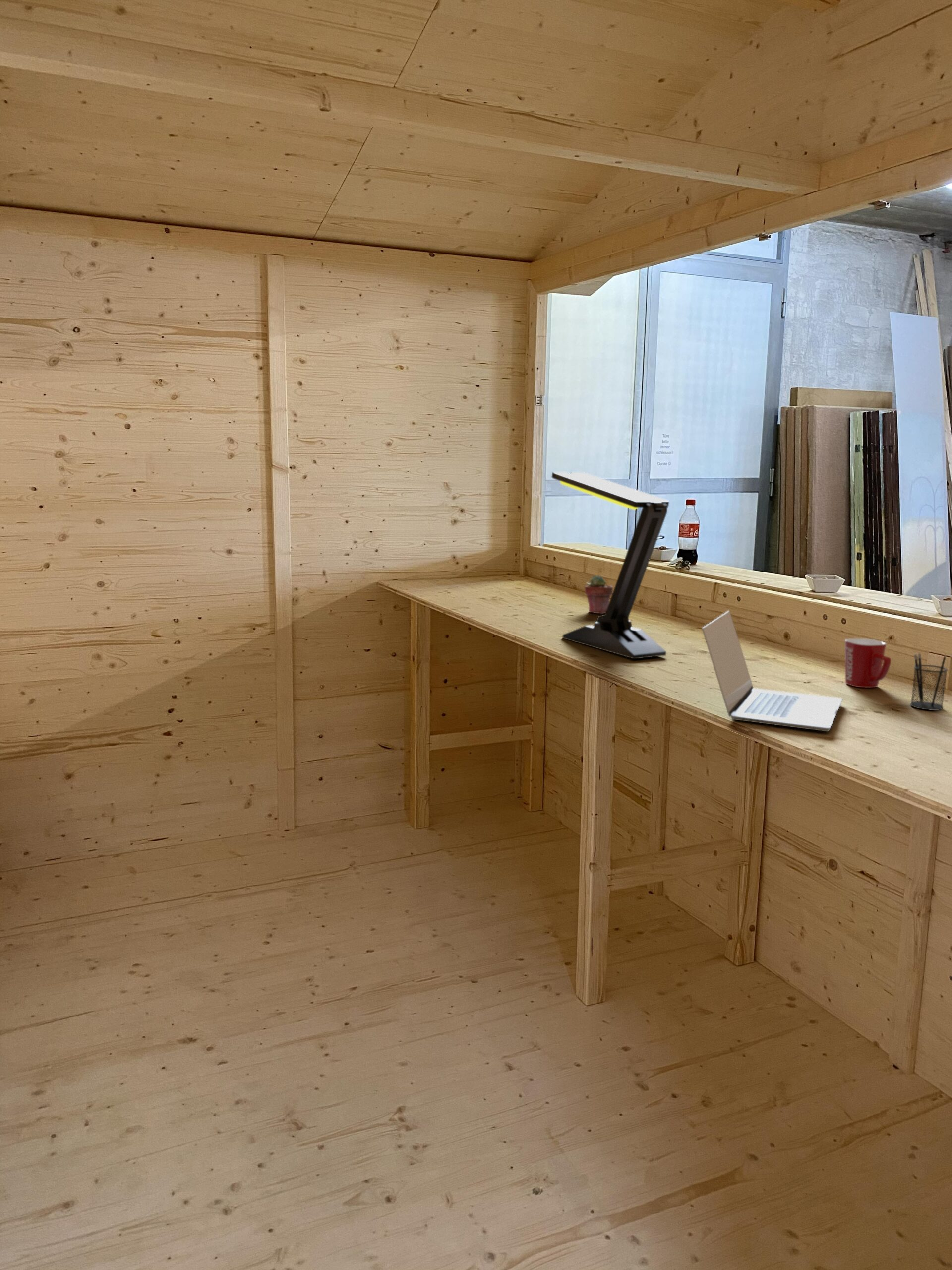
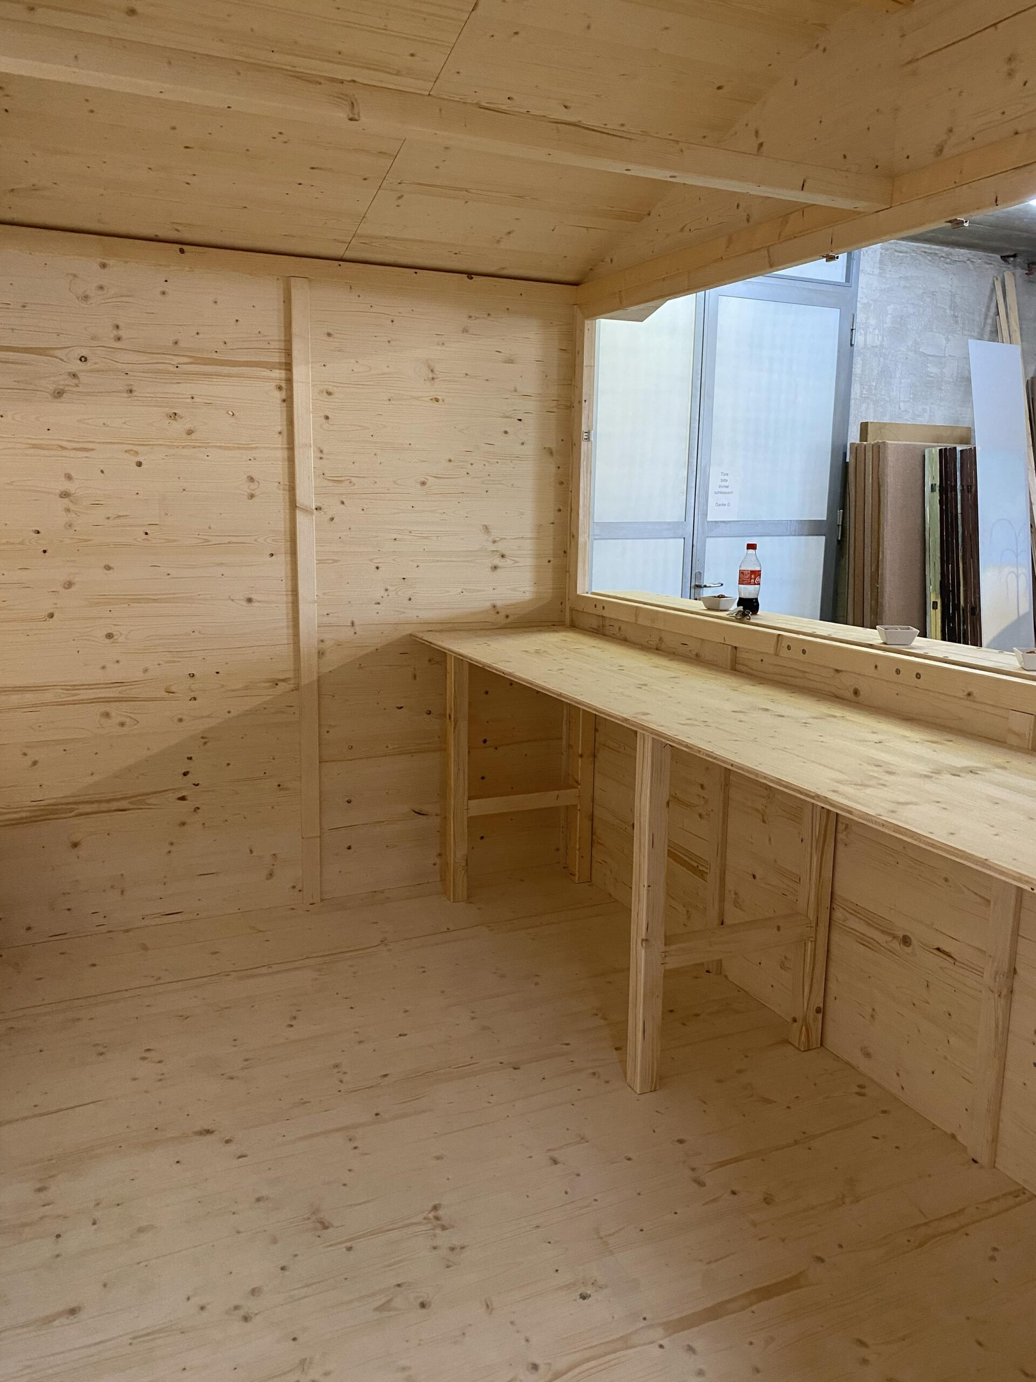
- mug (869, 665)
- potted succulent (598, 593)
- desk lamp (622, 565)
- laptop (770, 690)
- pencil holder (929, 678)
